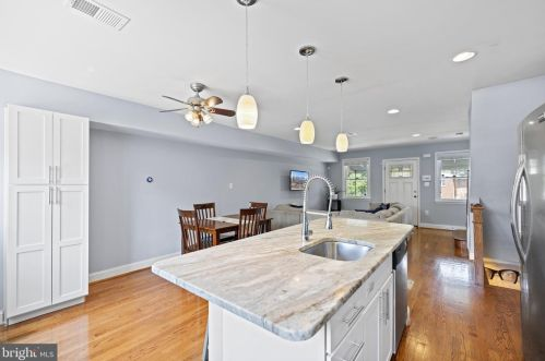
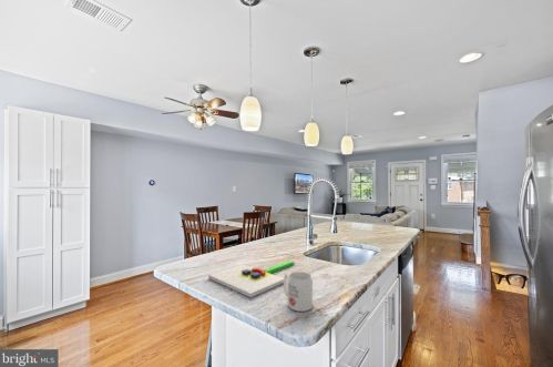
+ mug (296, 288)
+ chopping board (263, 269)
